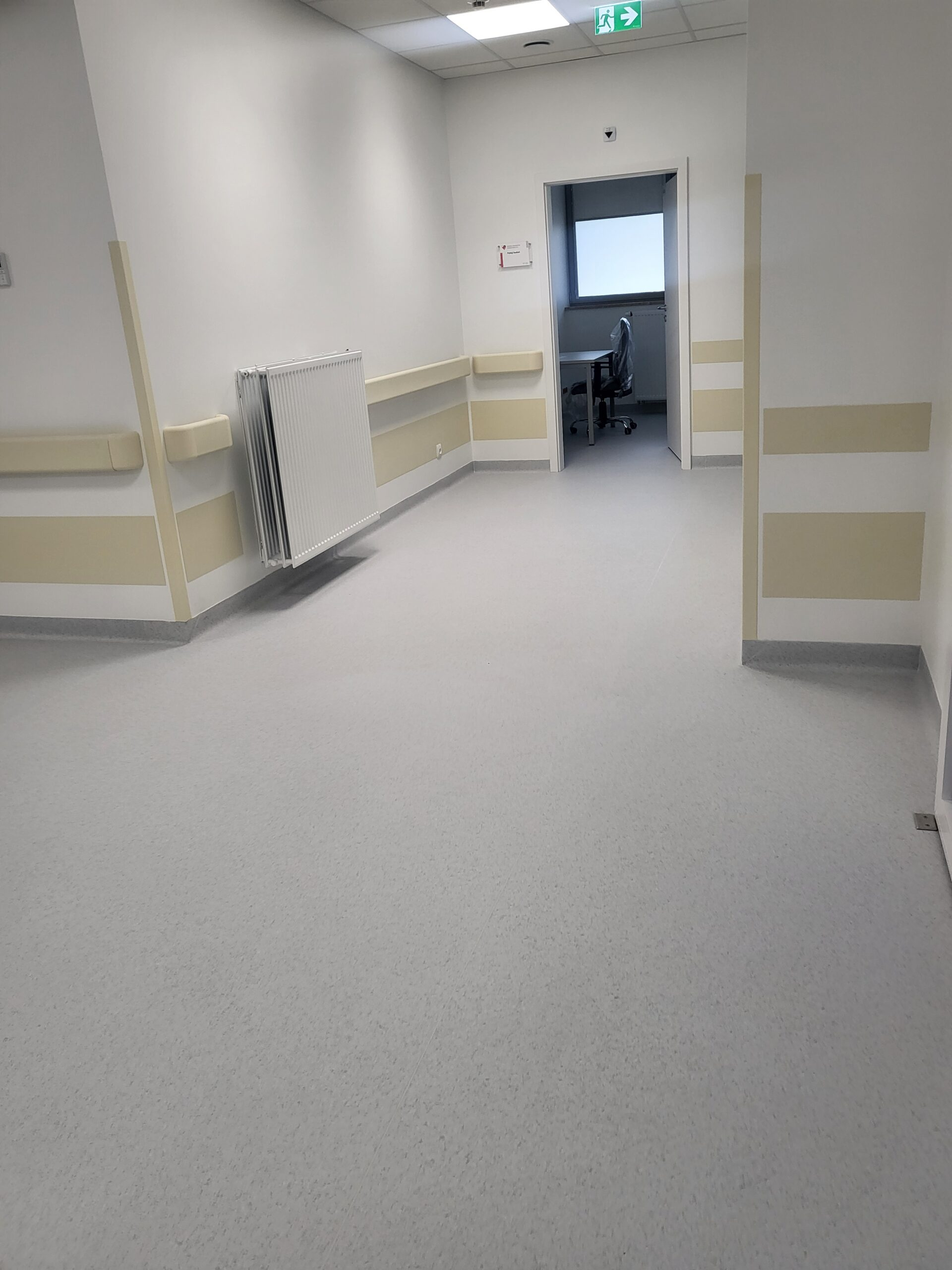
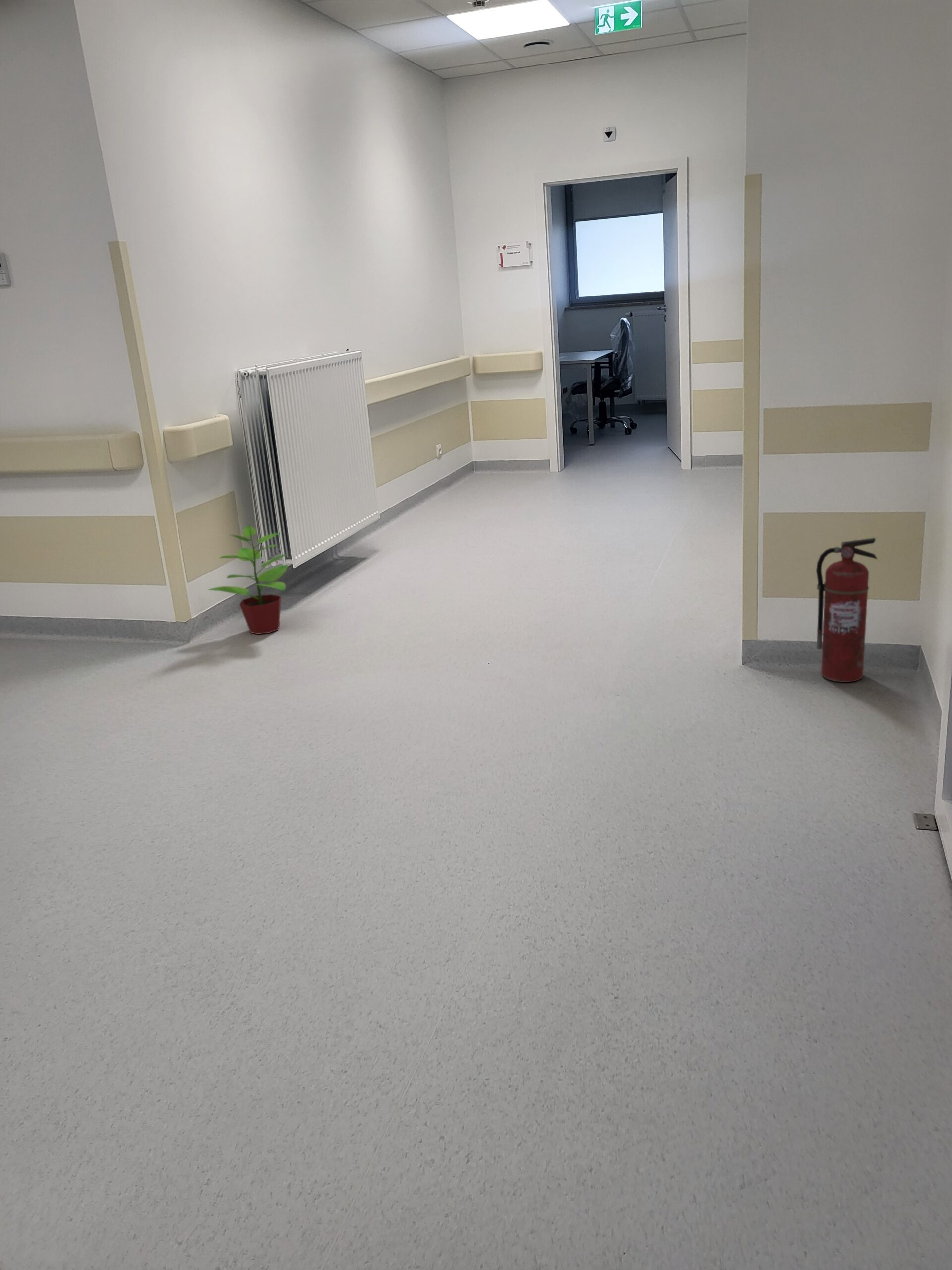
+ fire extinguisher (844, 608)
+ potted plant (259, 576)
